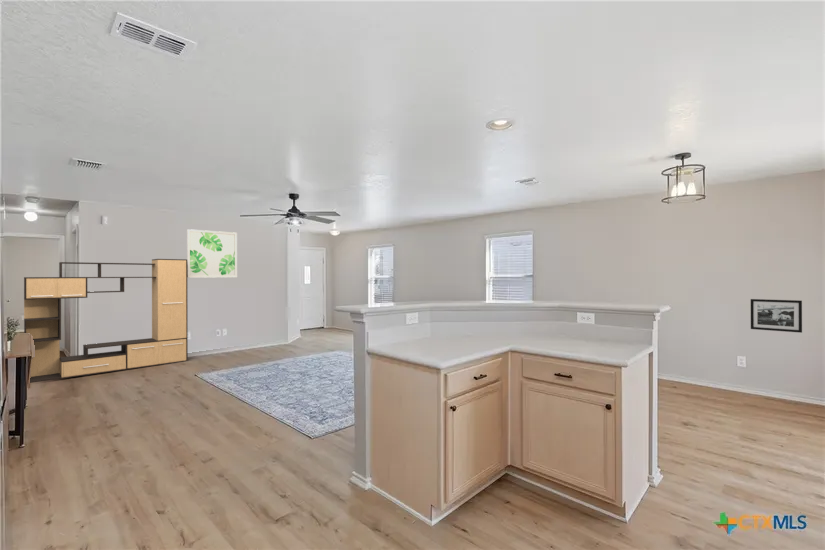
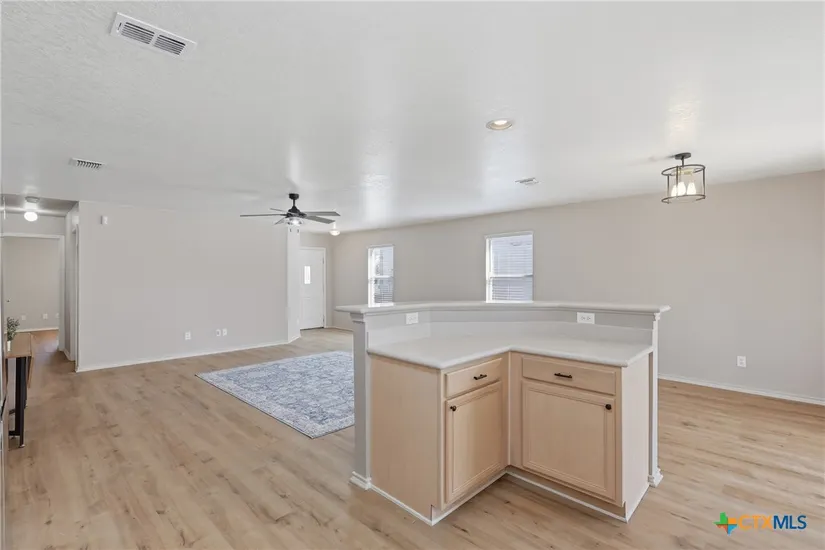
- picture frame (775, 315)
- wall art (213, 254)
- media console (112, 291)
